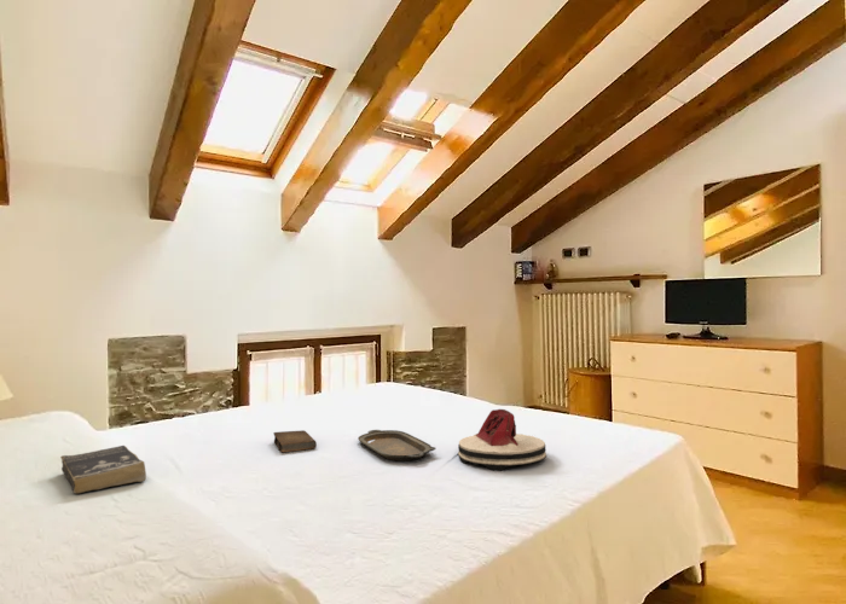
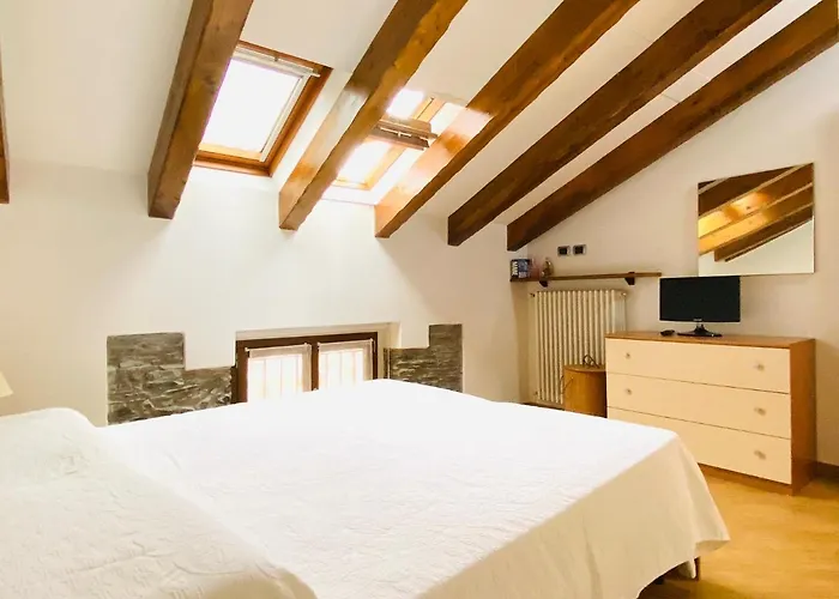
- serving tray (393, 445)
- book (103, 466)
- book (294, 440)
- handbag (502, 434)
